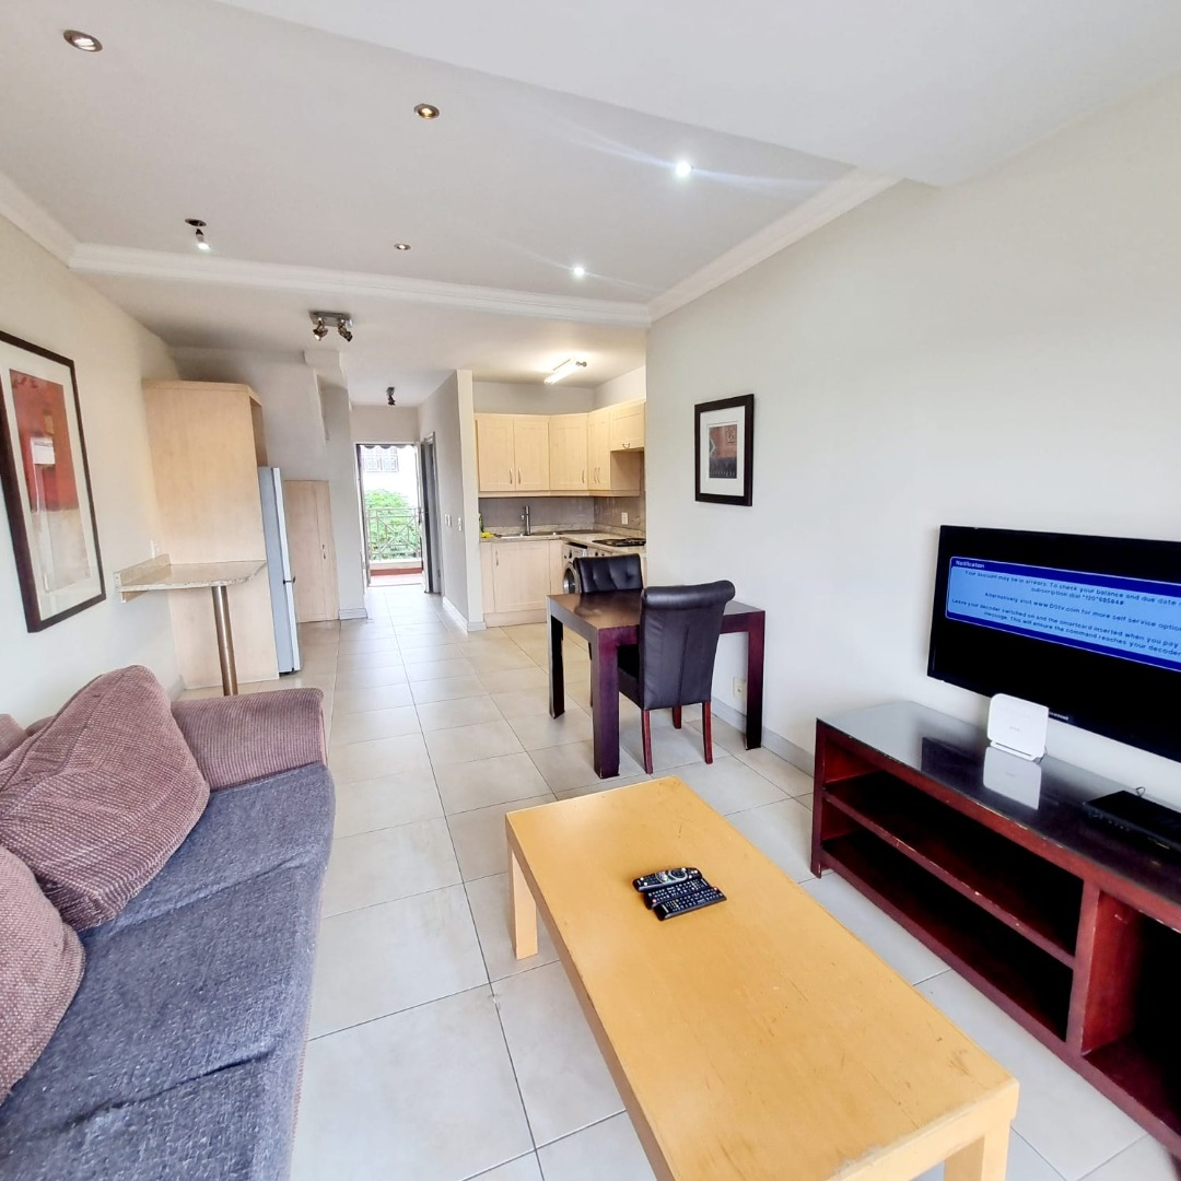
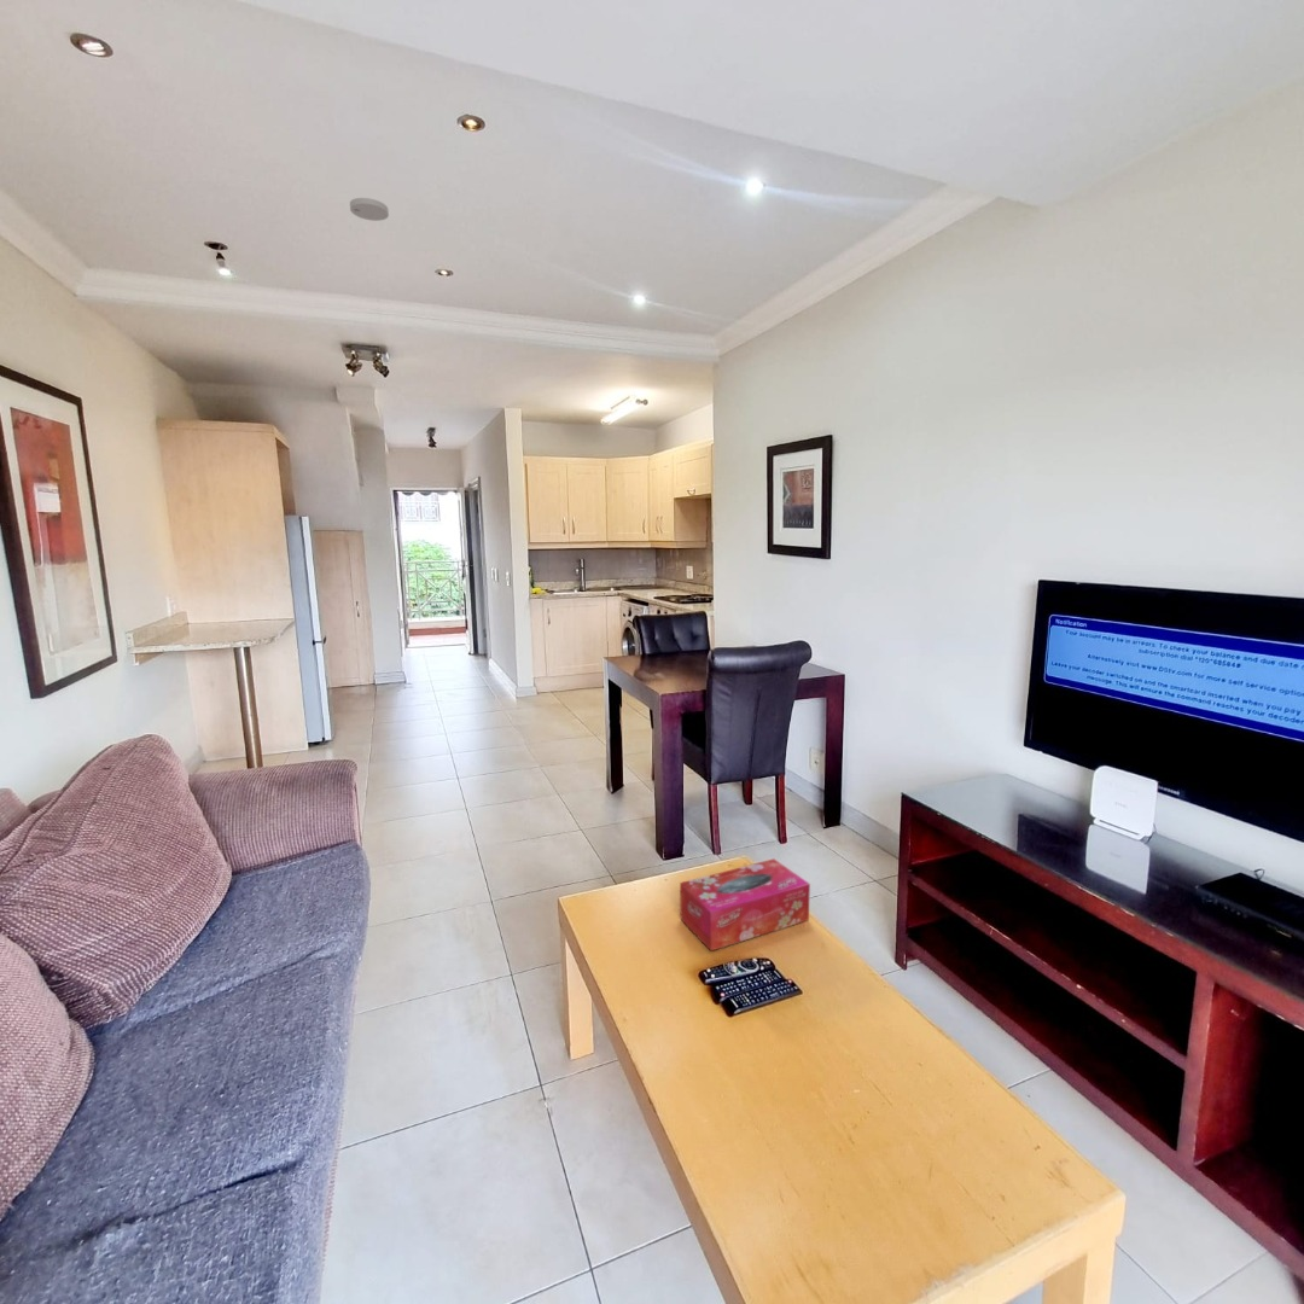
+ tissue box (744, 901)
+ smoke detector (368, 209)
